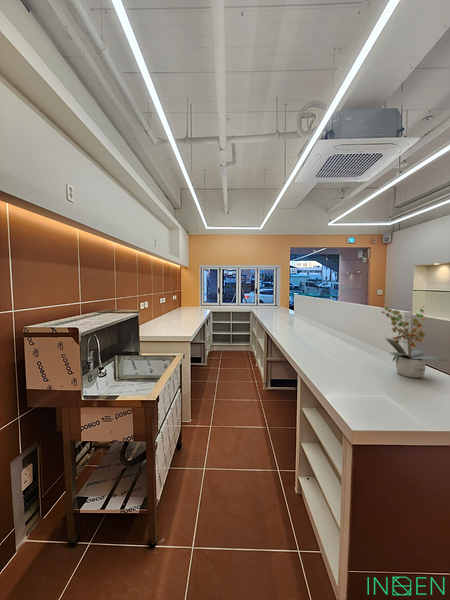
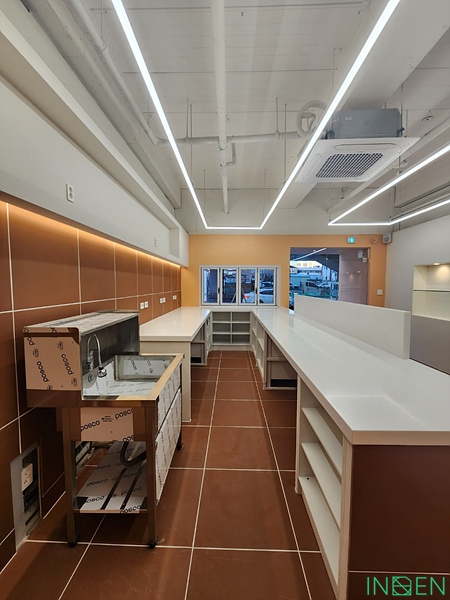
- potted plant (405, 339)
